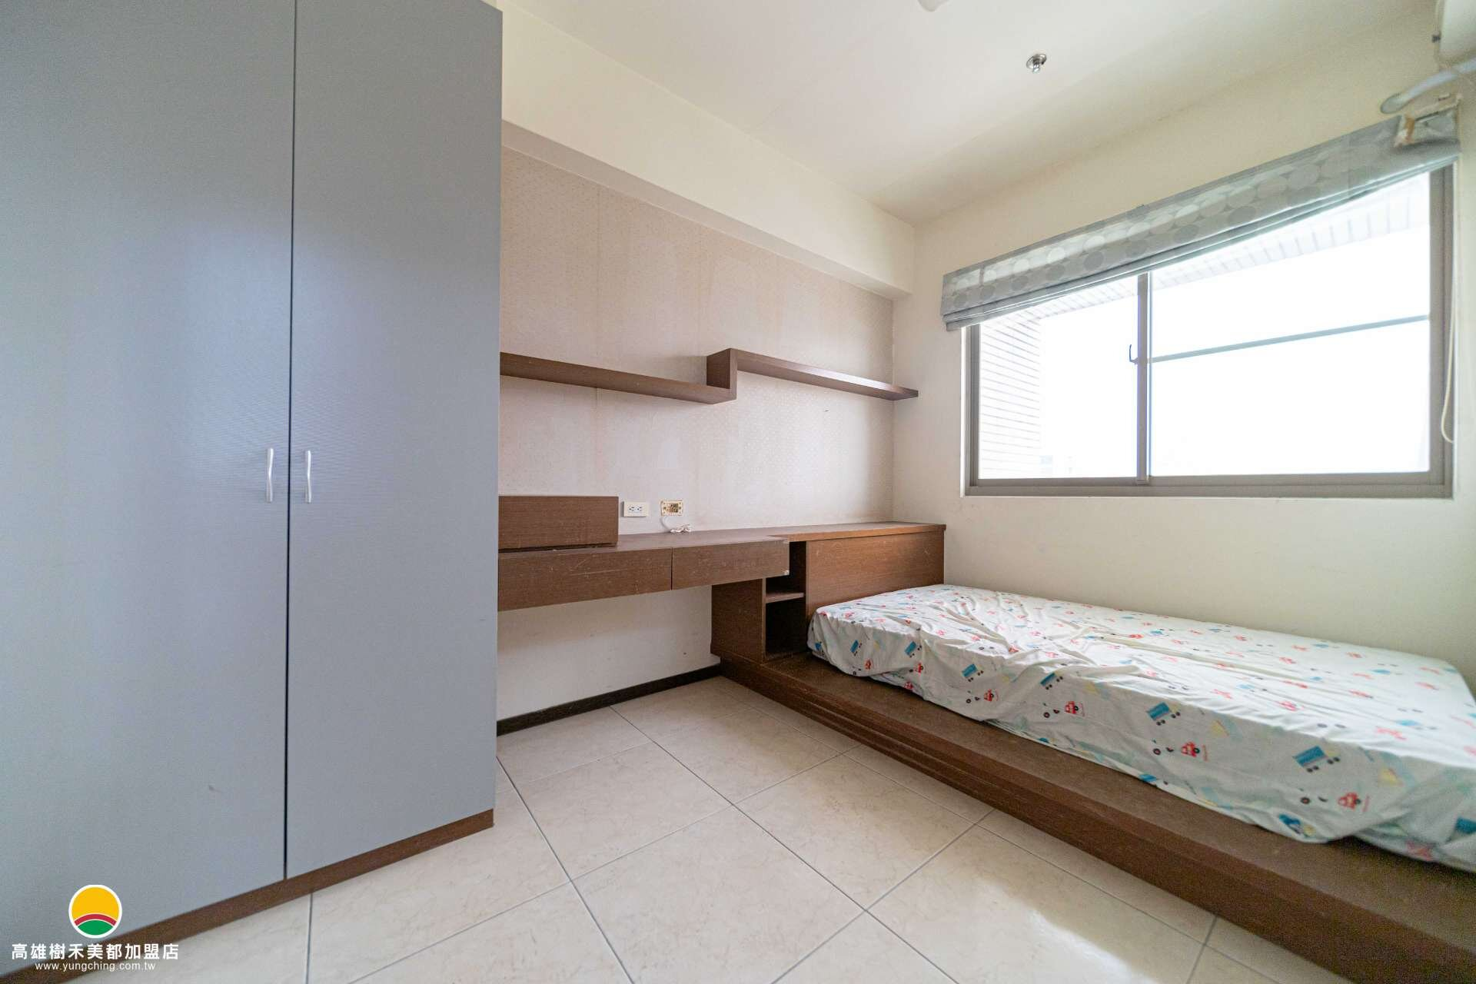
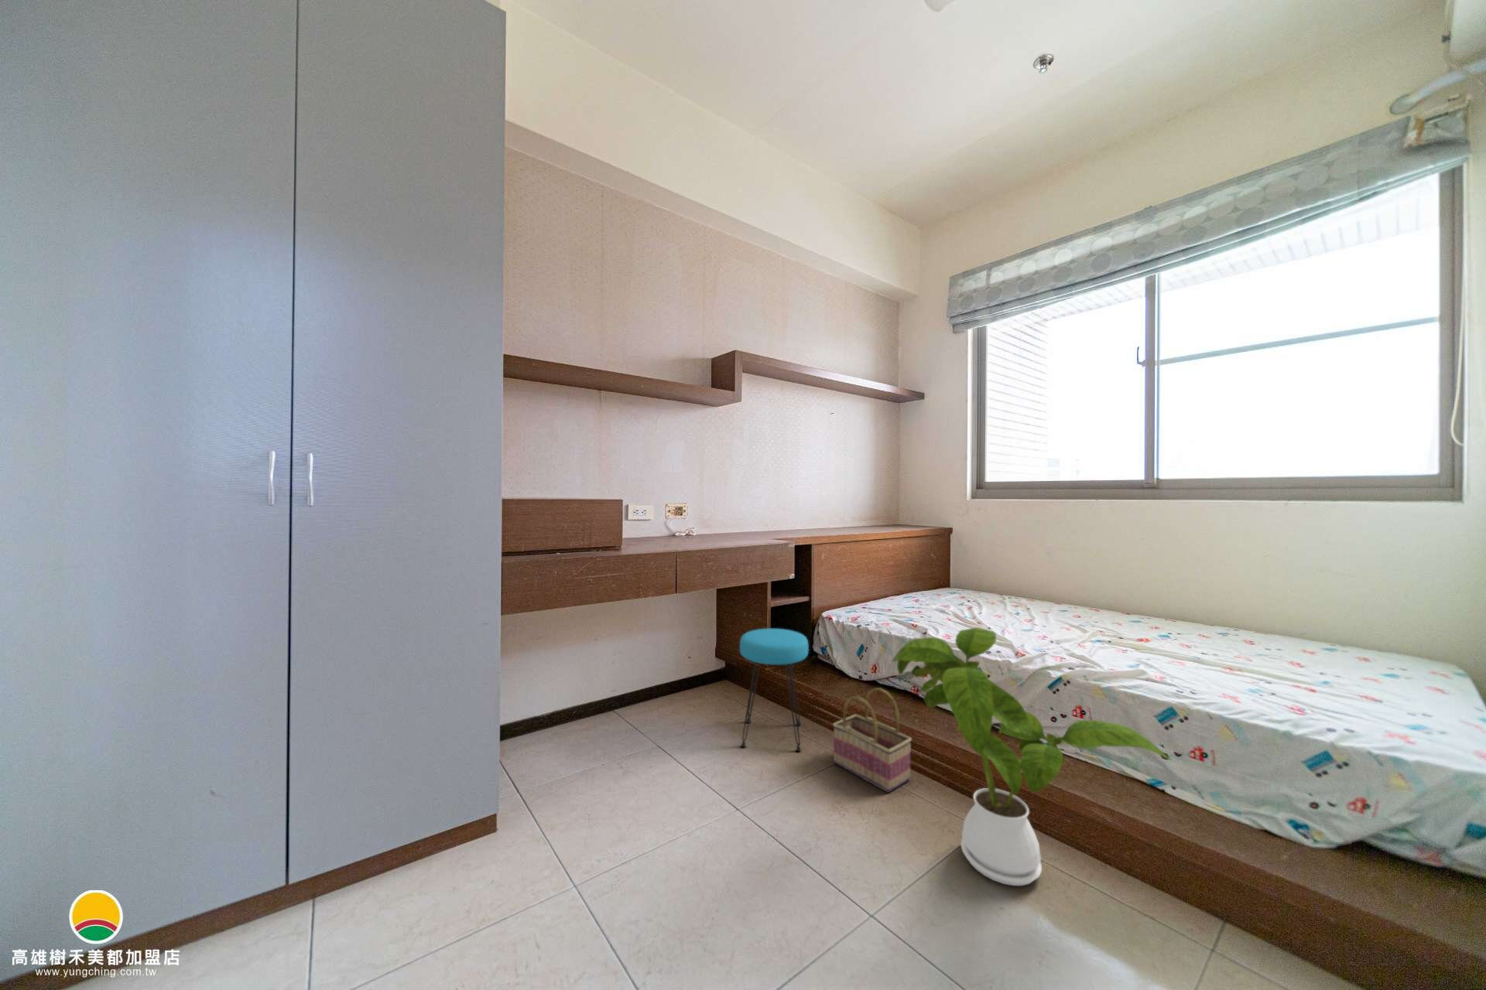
+ stool (787, 682)
+ basket (871, 731)
+ house plant (993, 758)
